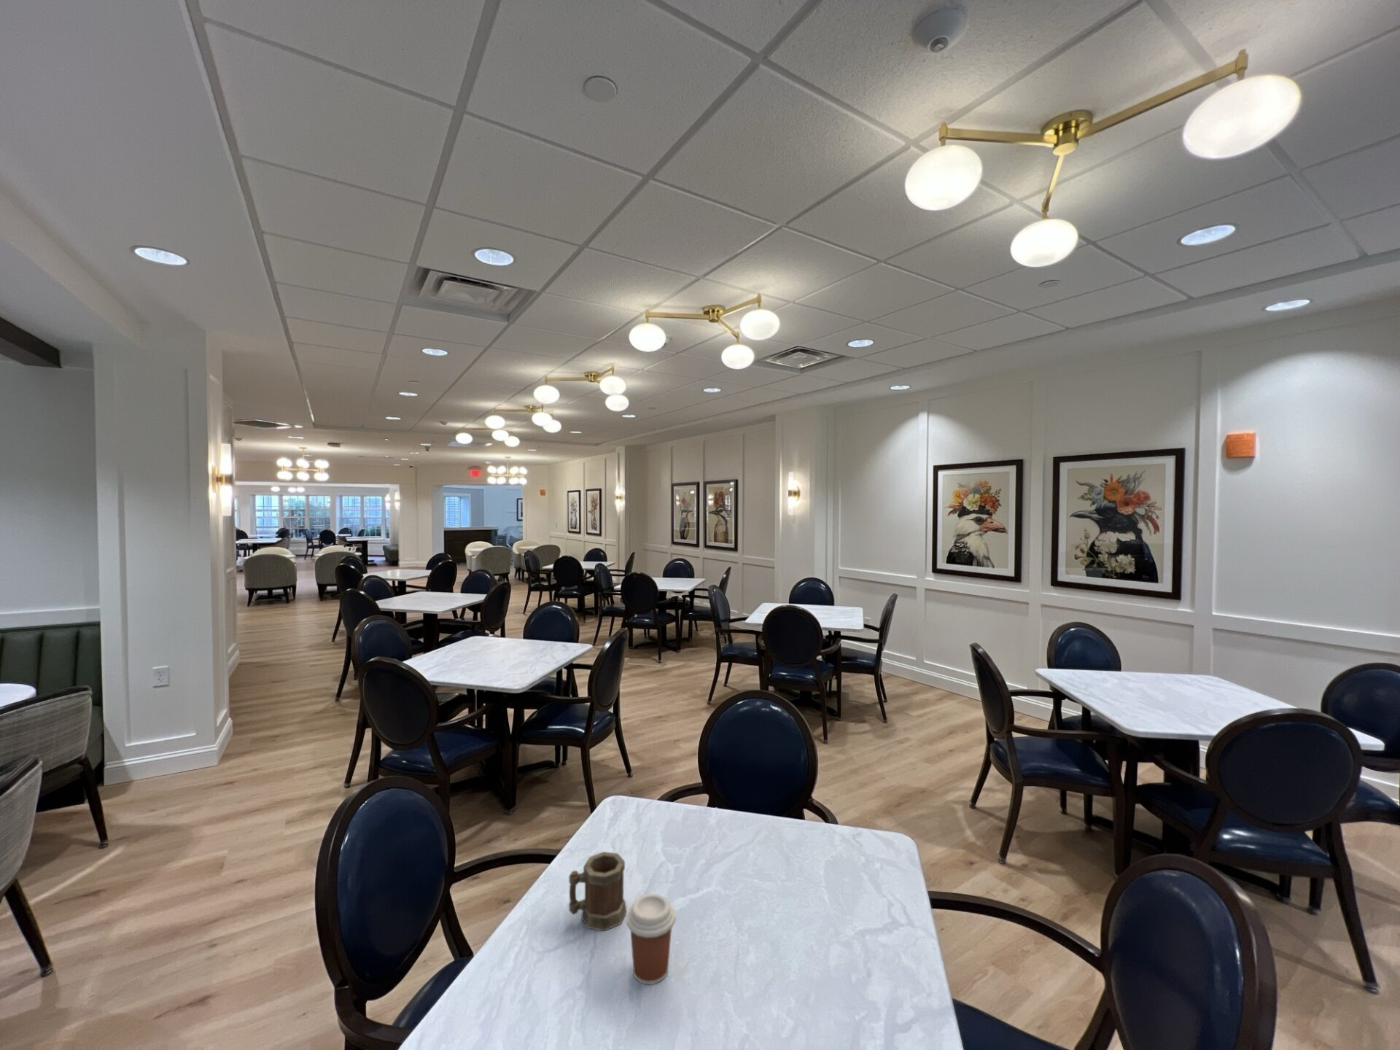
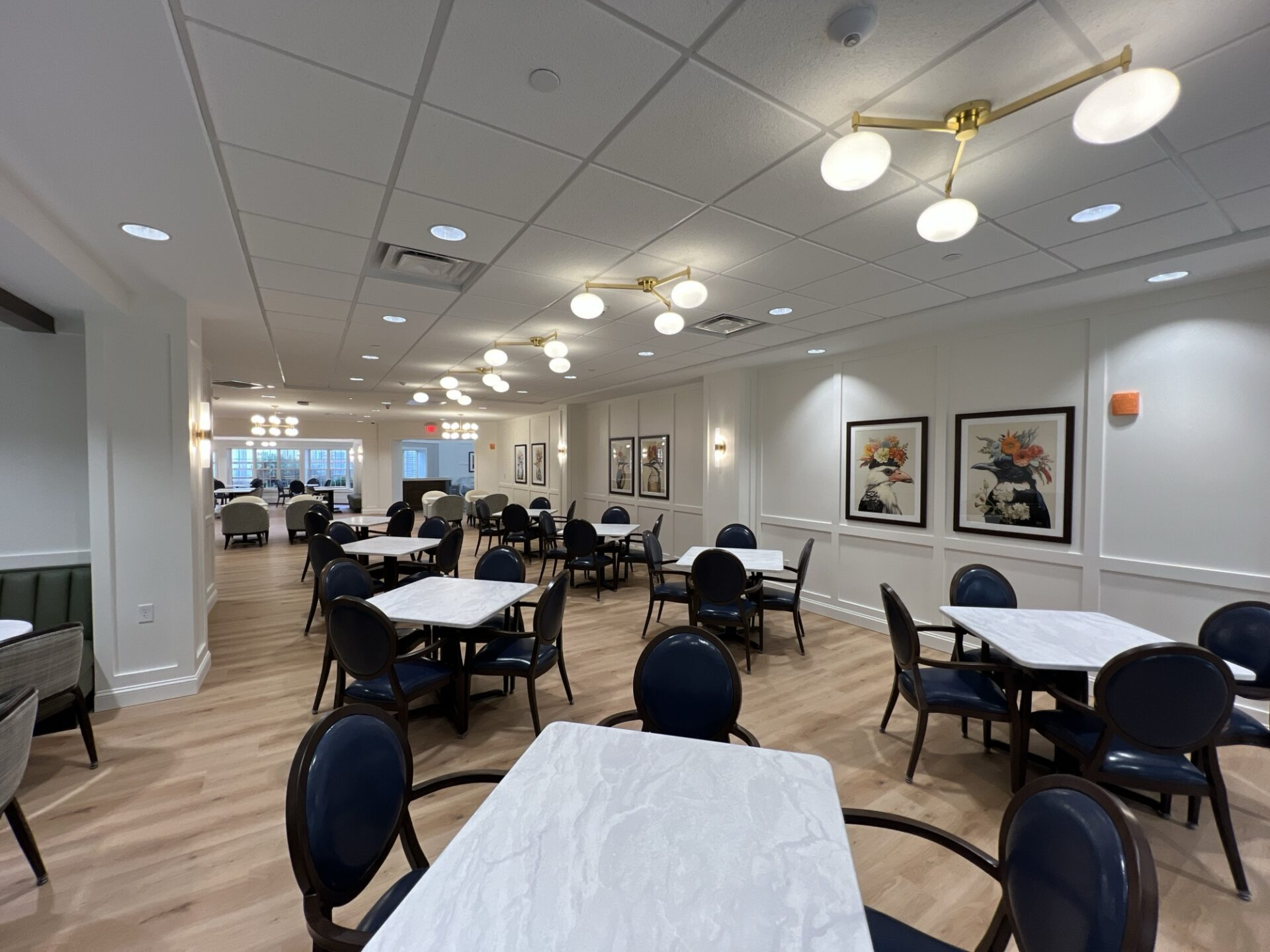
- mug (597, 890)
- coffee cup (650, 938)
